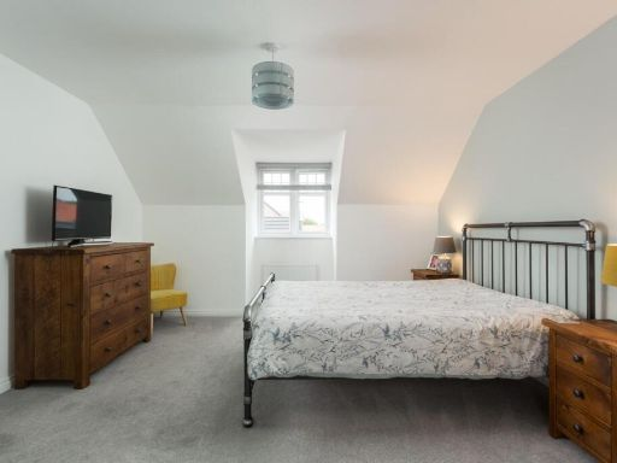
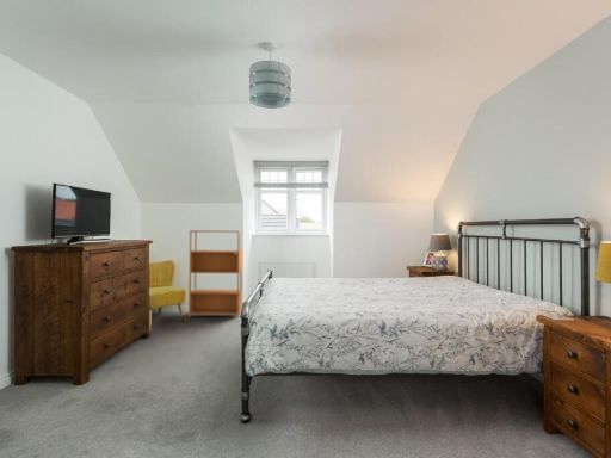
+ bookshelf (216, 272)
